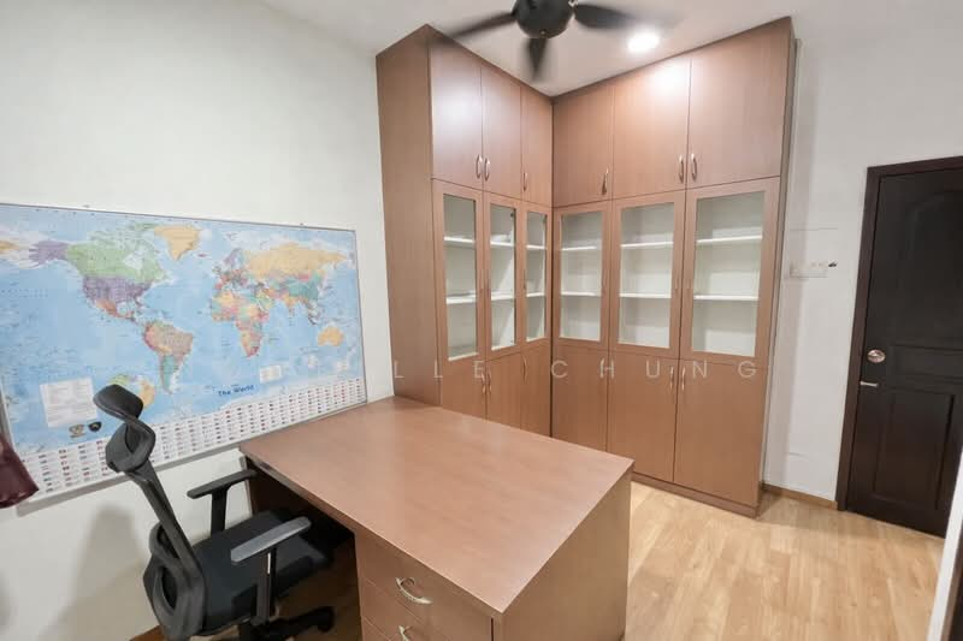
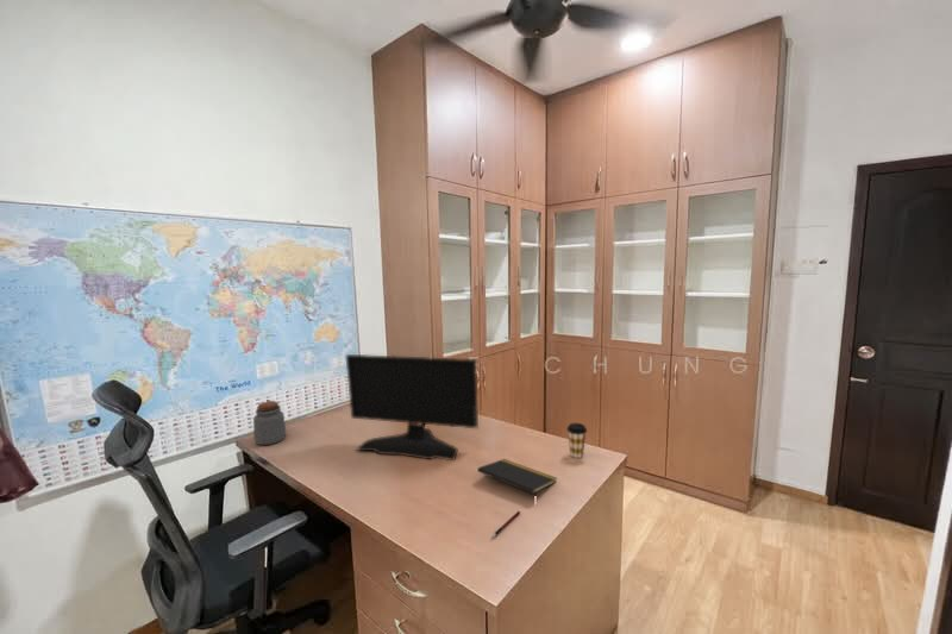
+ jar (269, 421)
+ notepad (516, 475)
+ pen (506, 523)
+ computer monitor (413, 400)
+ coffee cup (576, 440)
